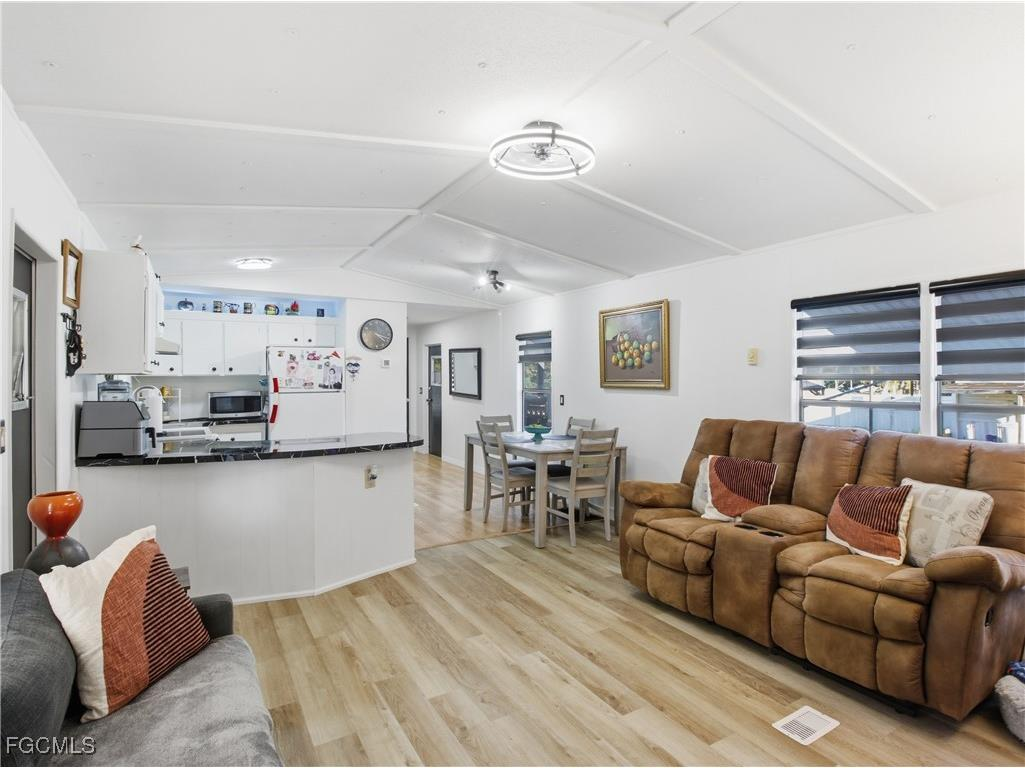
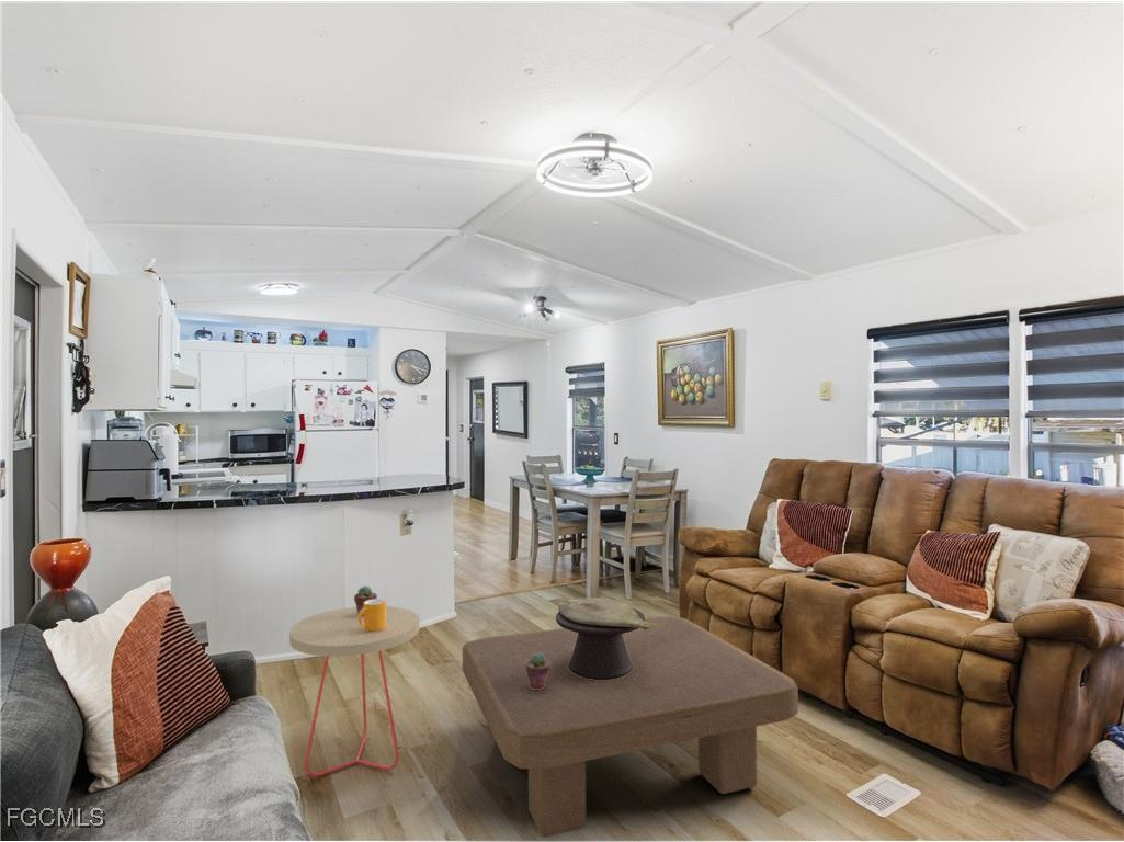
+ side table (363, 693)
+ potted succulent (537, 669)
+ decorative bowl (602, 638)
+ potted succulent (365, 600)
+ coffee table (616, 712)
+ mug (371, 616)
